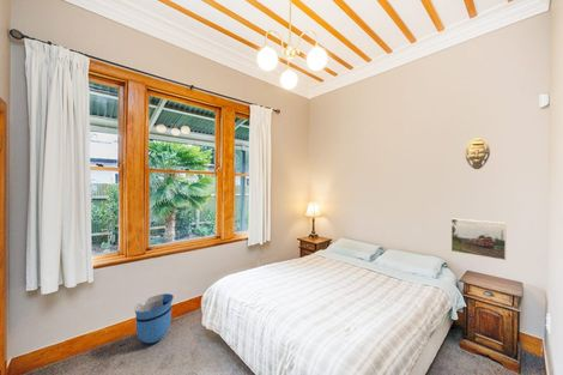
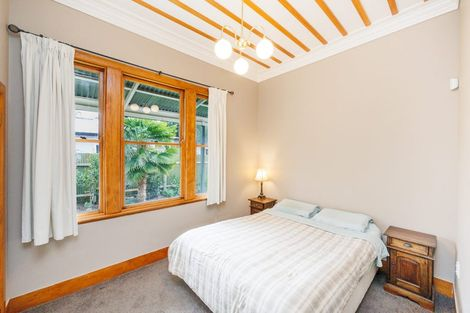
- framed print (477, 237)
- sun visor (153, 320)
- mask (477, 153)
